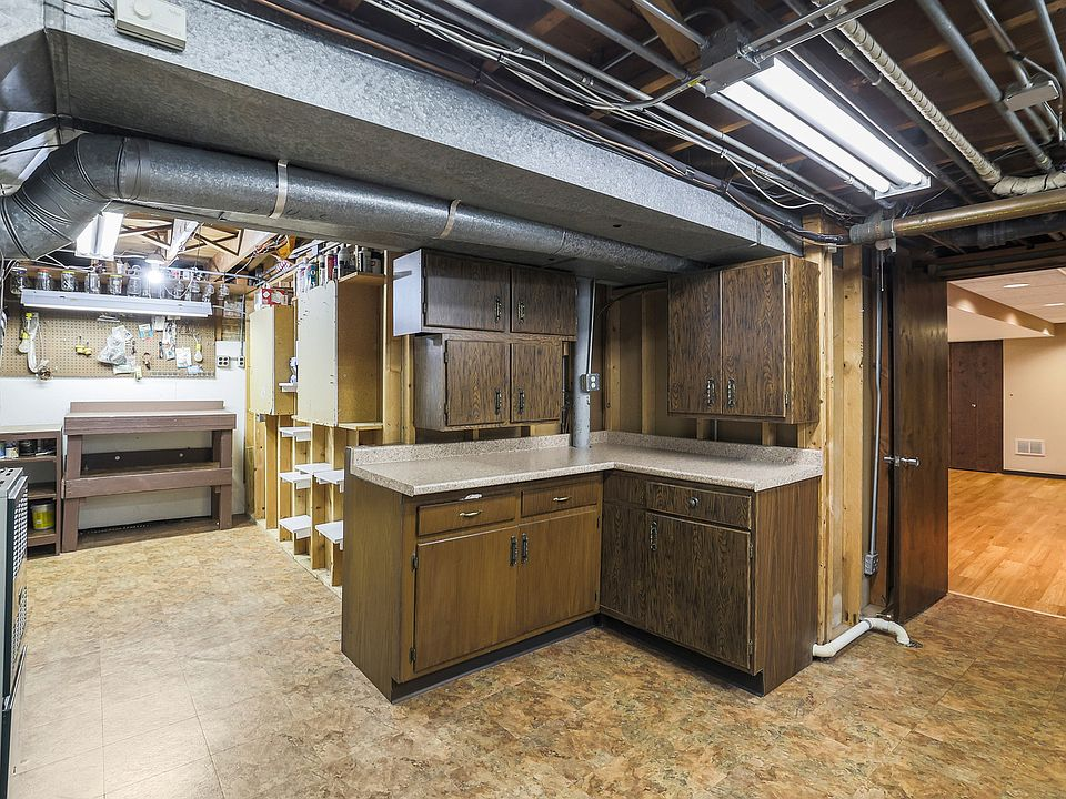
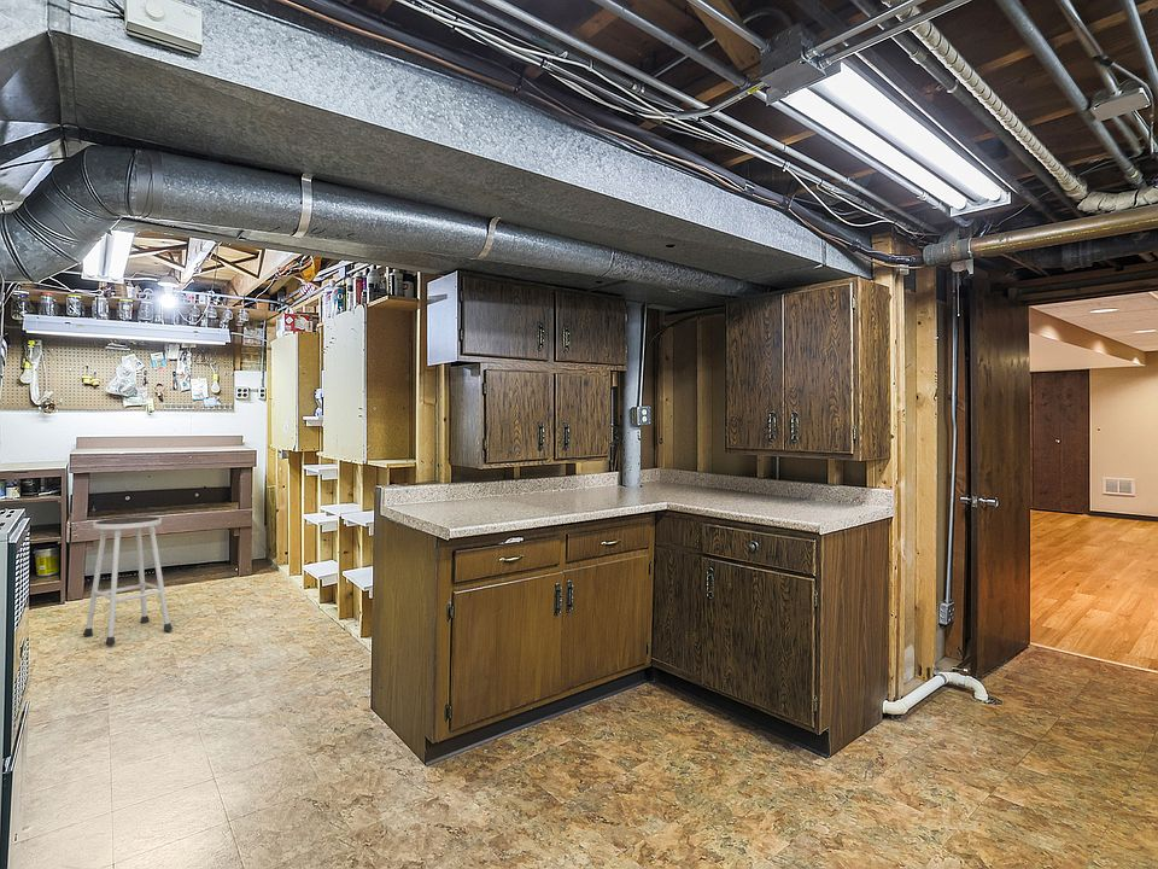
+ stool (128, 587)
